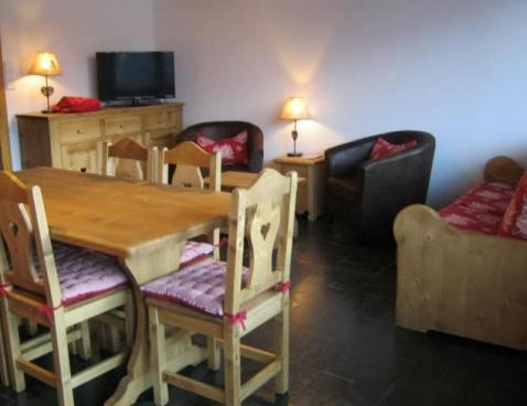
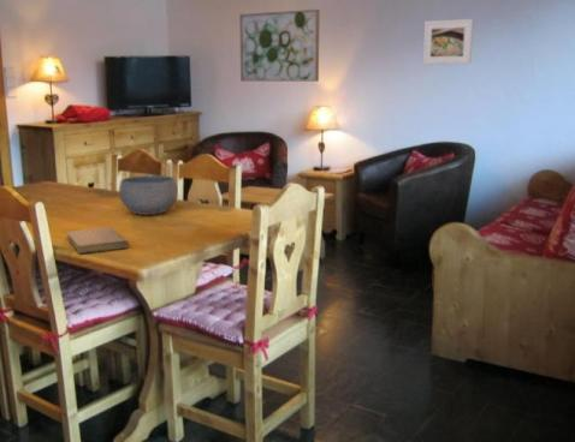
+ wall art (277, 47)
+ bowl (148, 196)
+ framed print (447, 42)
+ notebook (96, 239)
